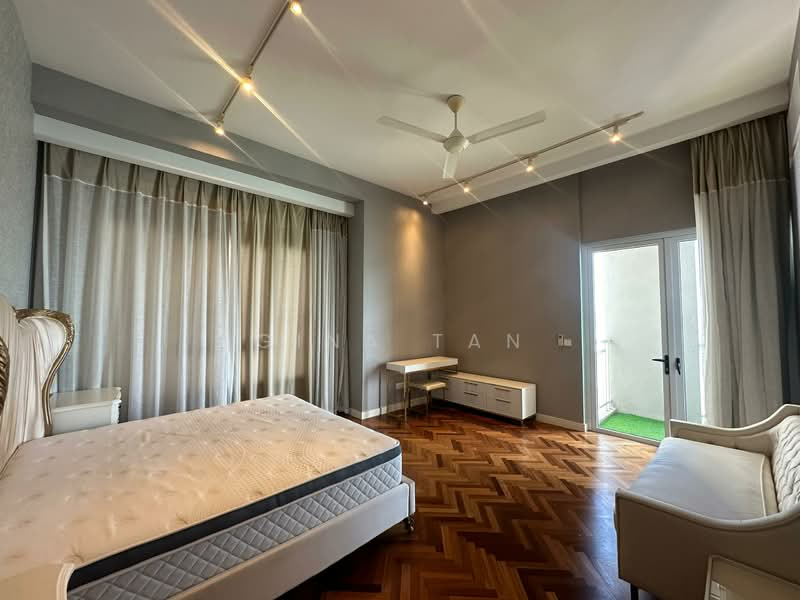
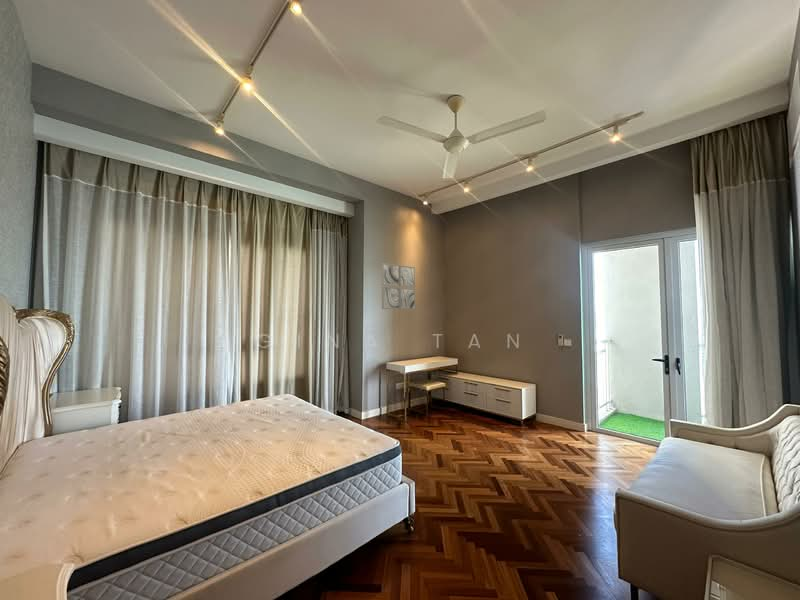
+ wall art (399, 286)
